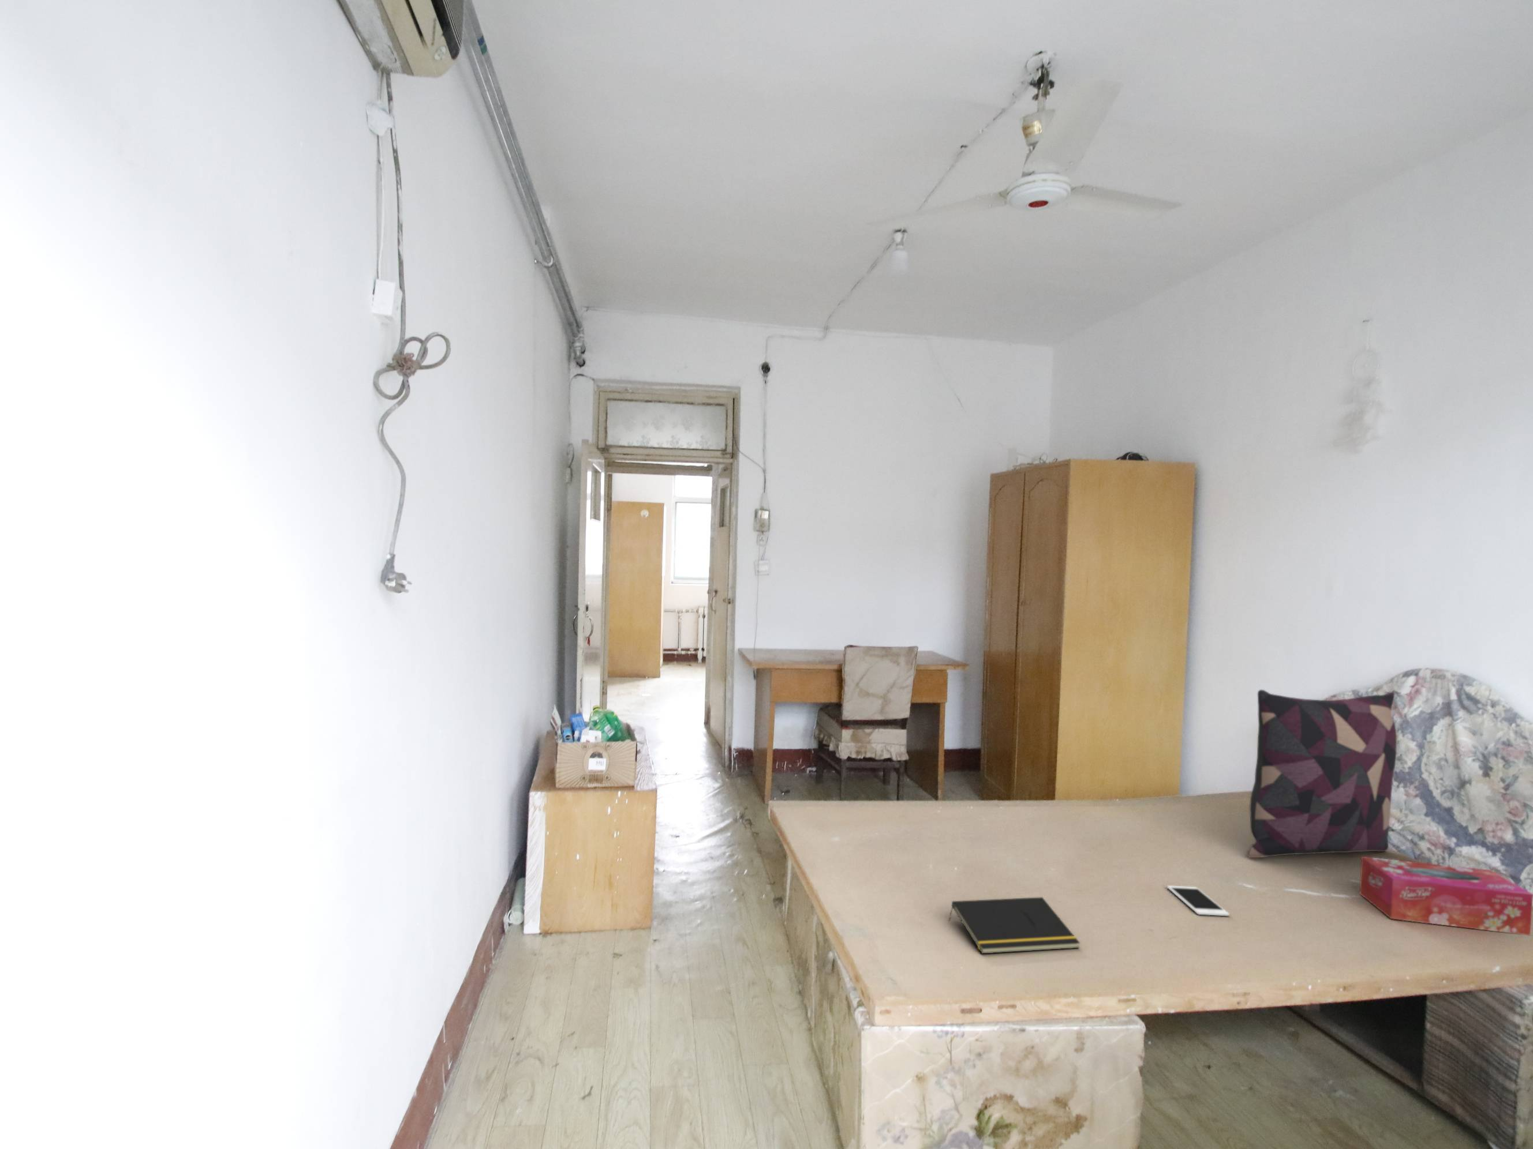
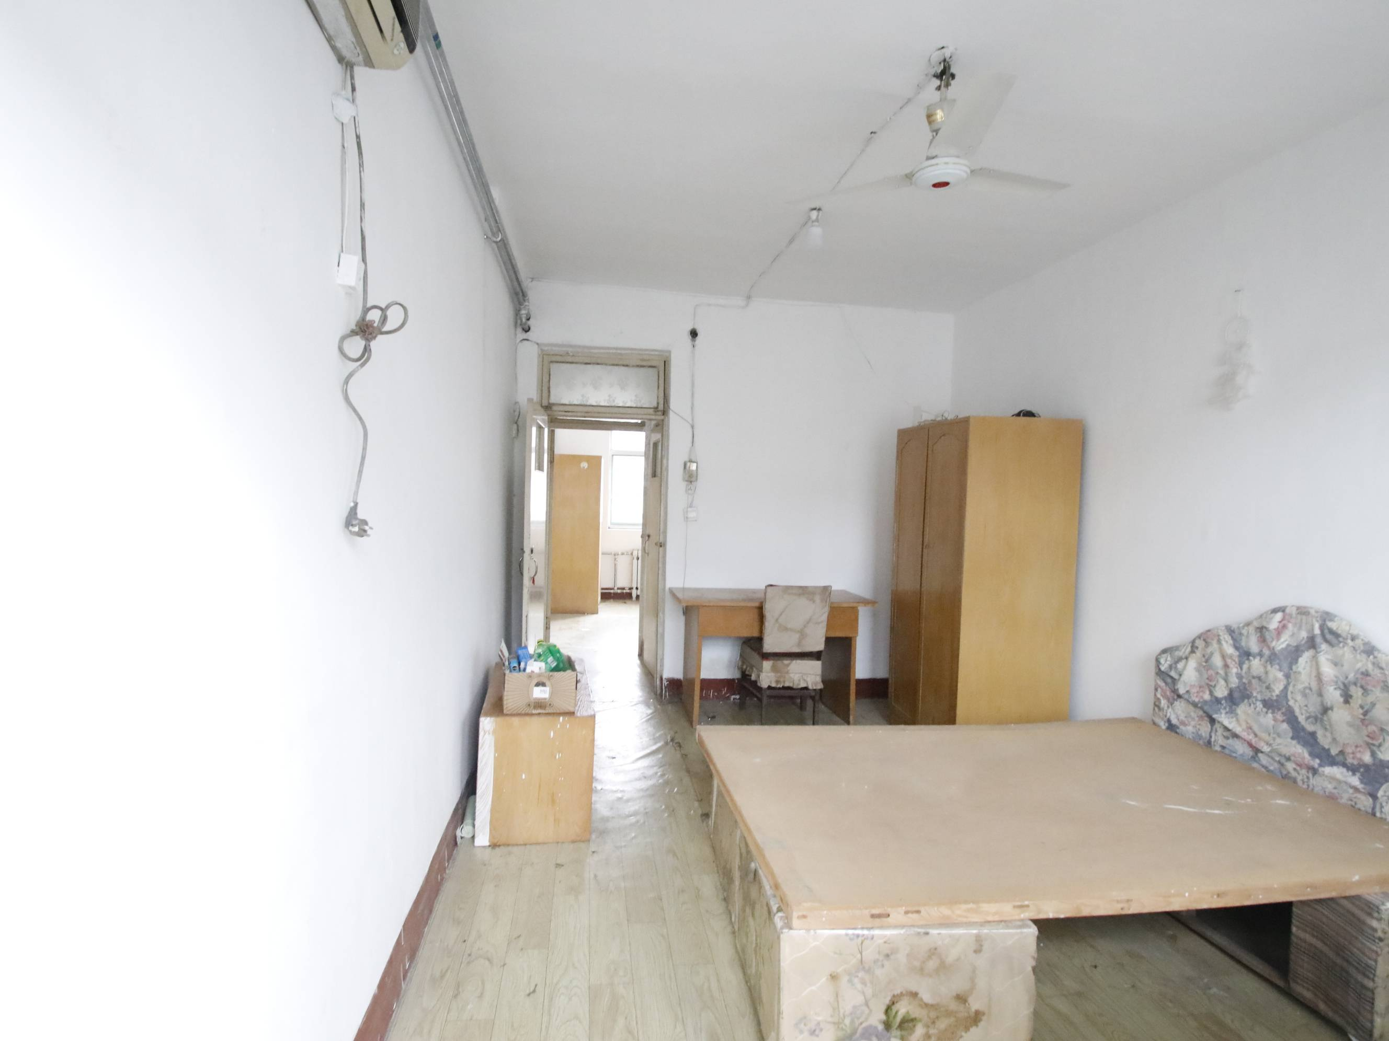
- notepad (1014, 923)
- cell phone (1196, 900)
- pillow (1324, 772)
- tissue box (1441, 893)
